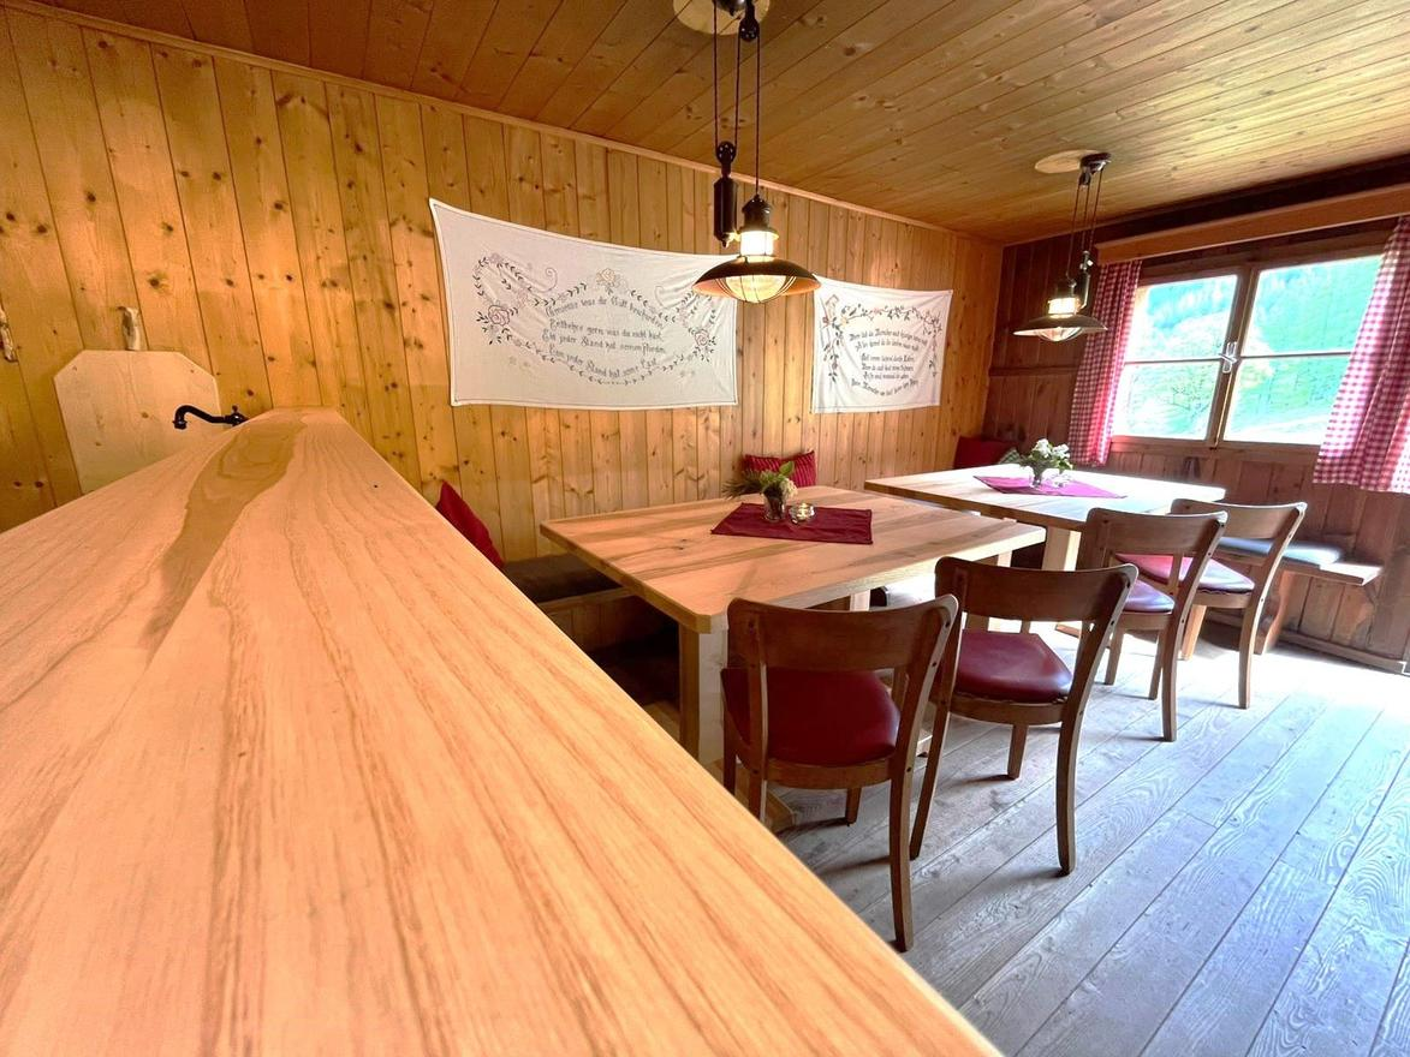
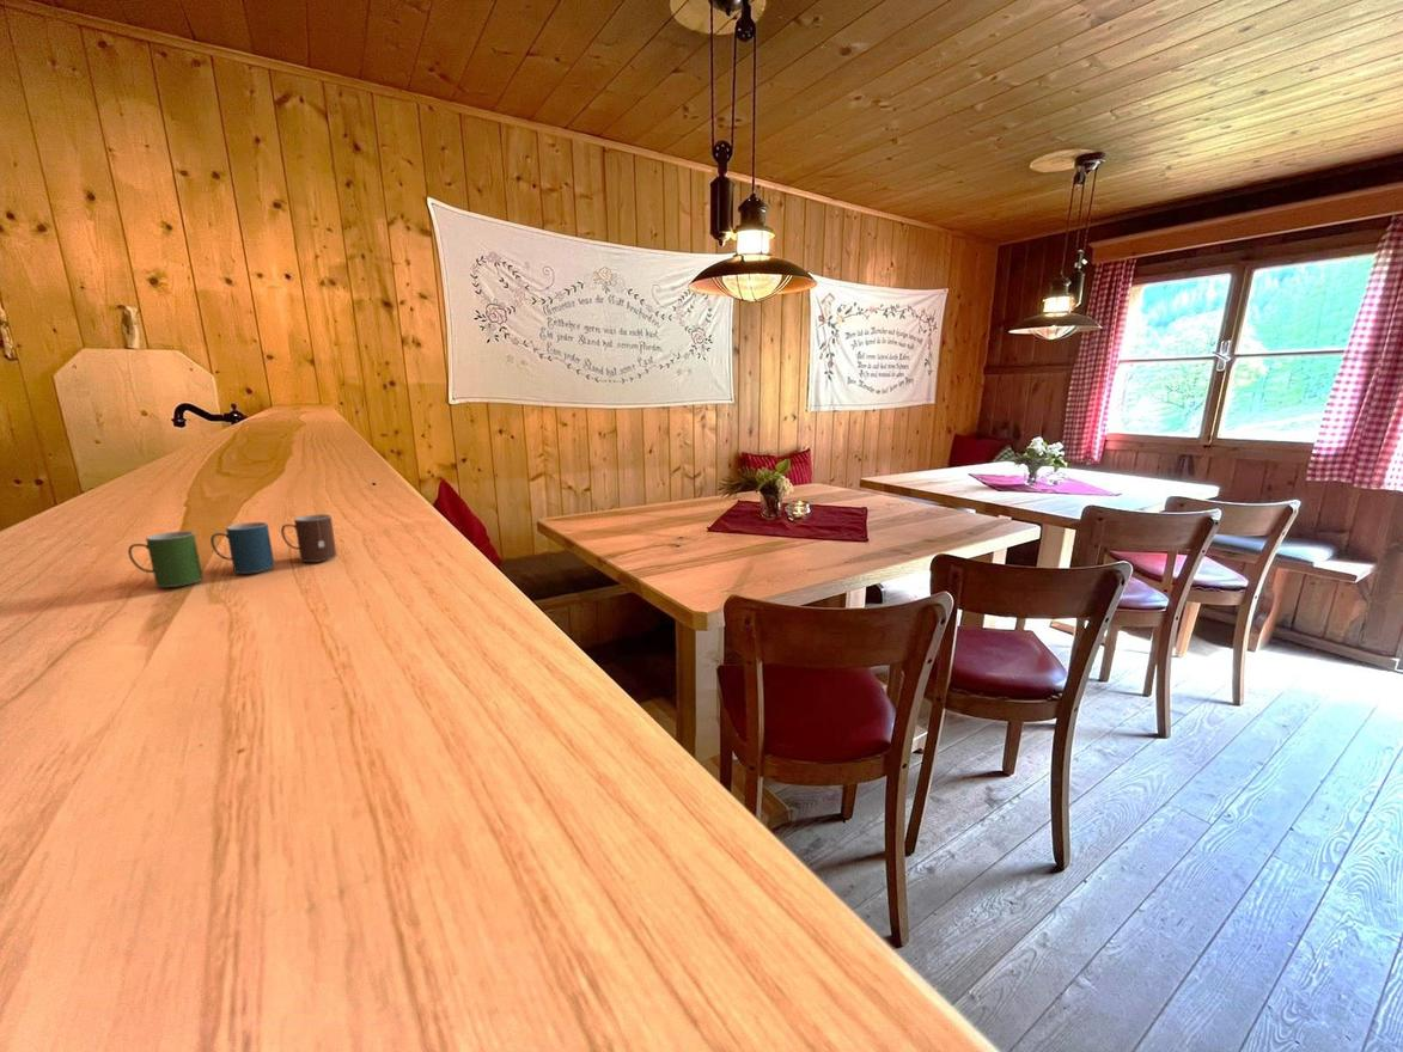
+ cup (239, 533)
